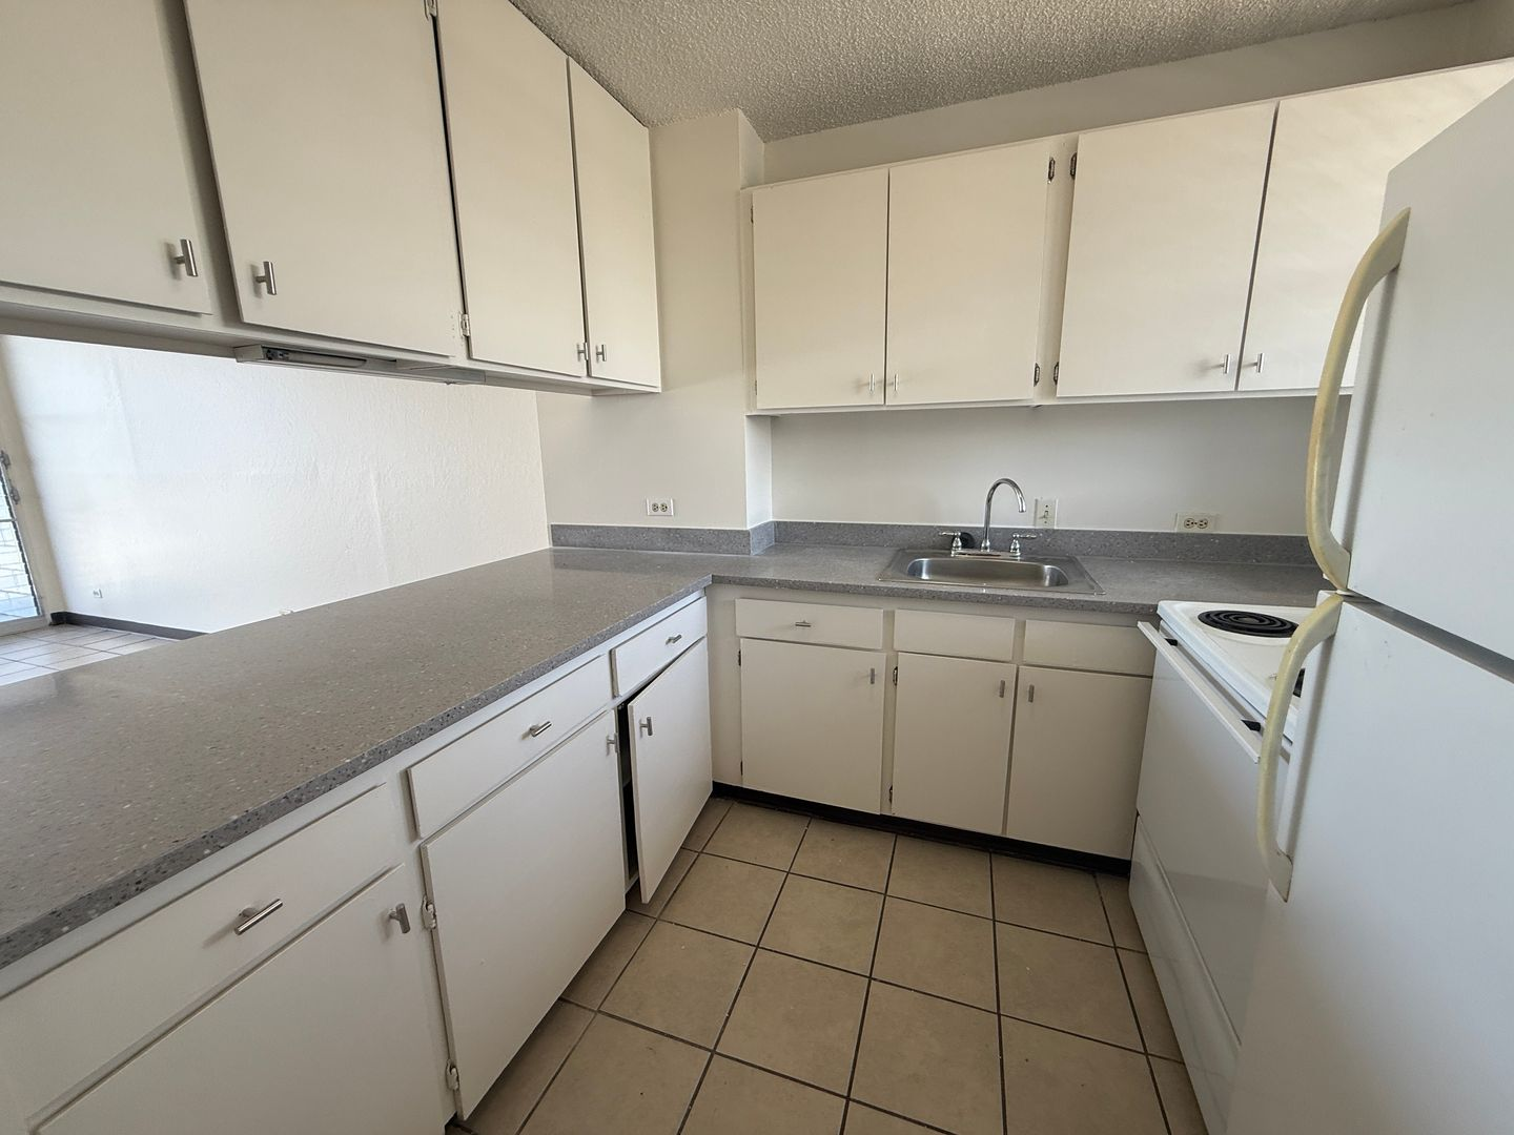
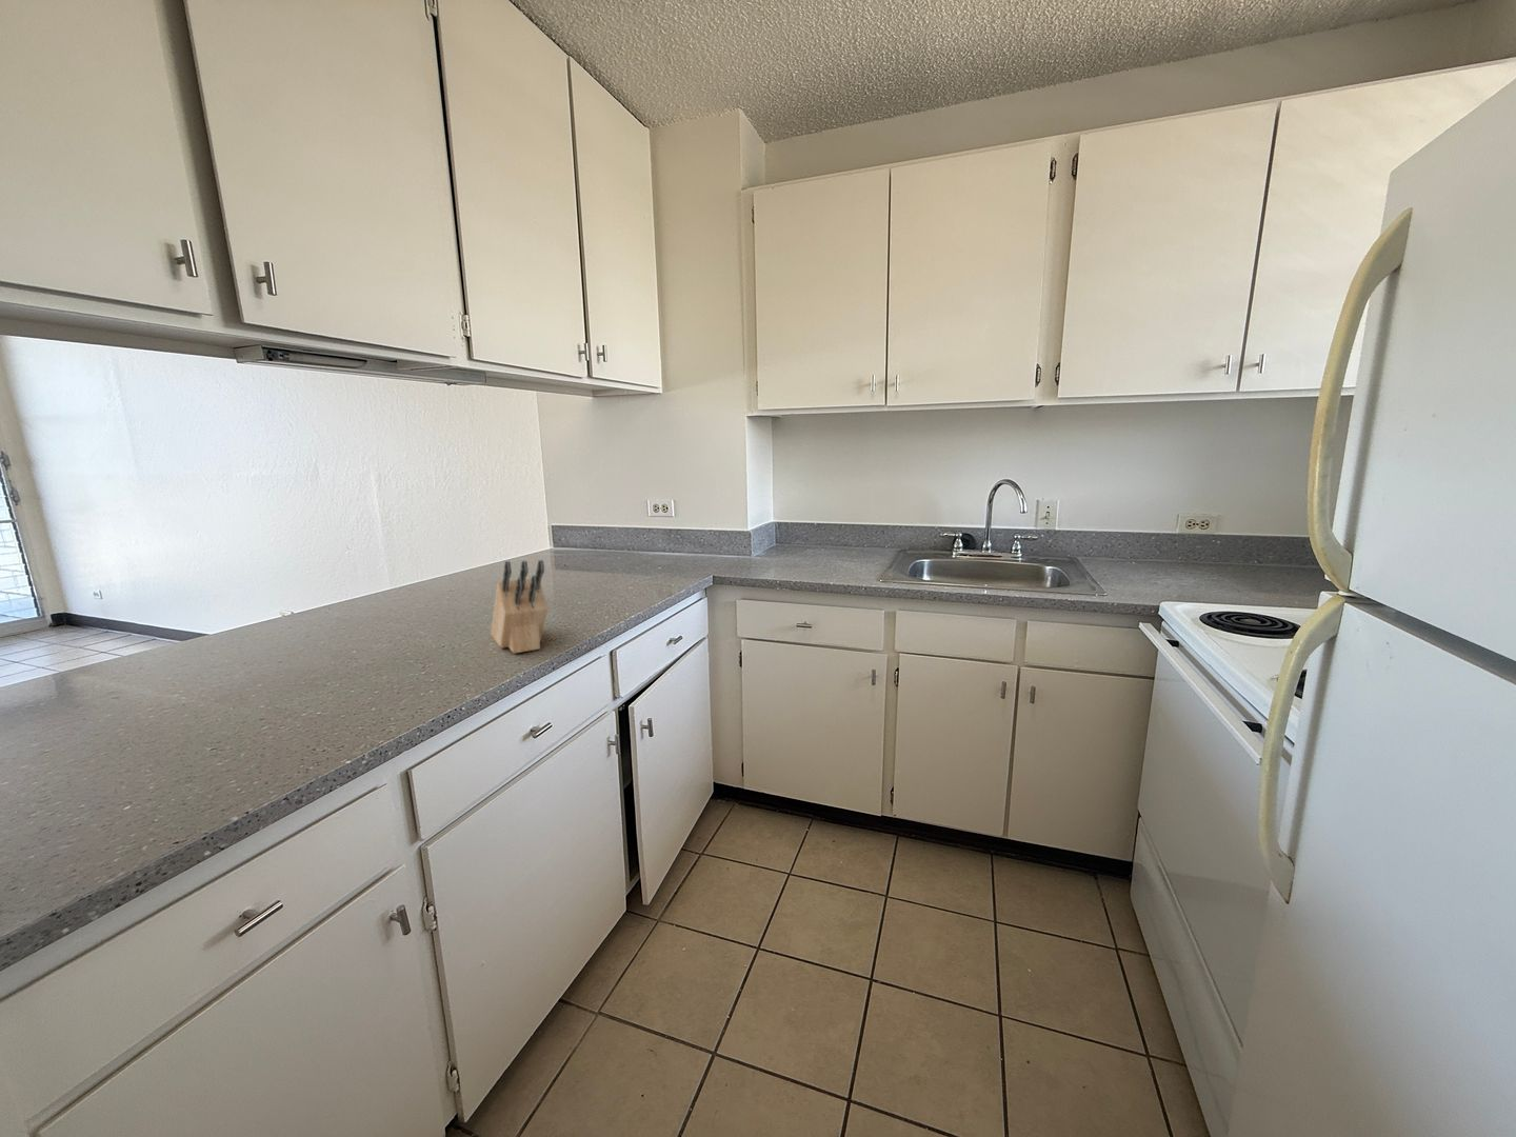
+ knife block (517, 600)
